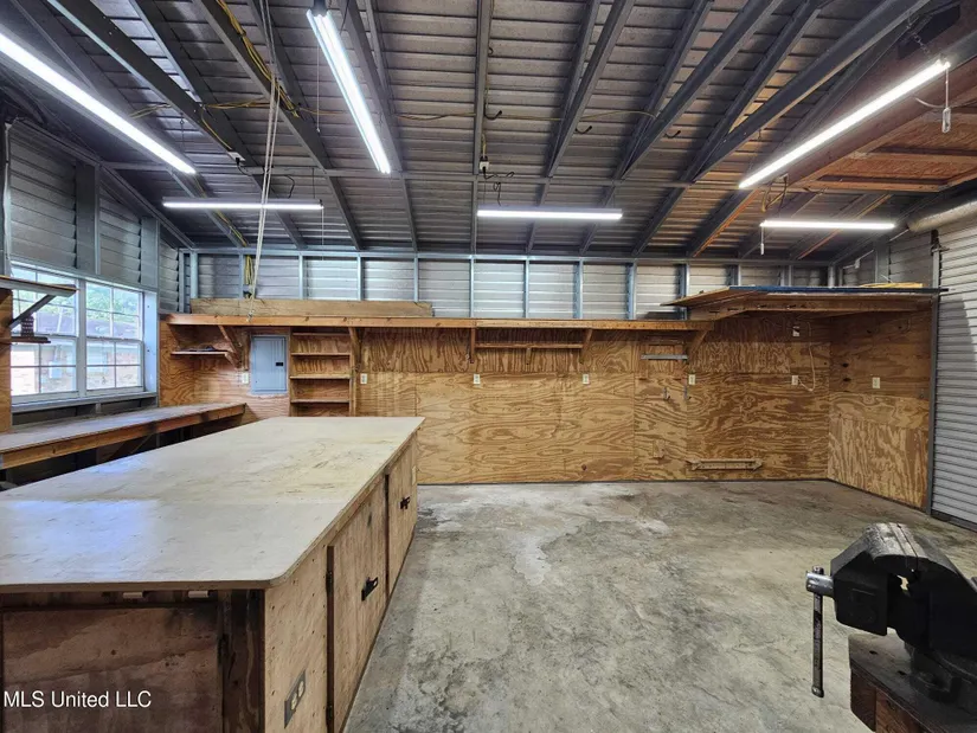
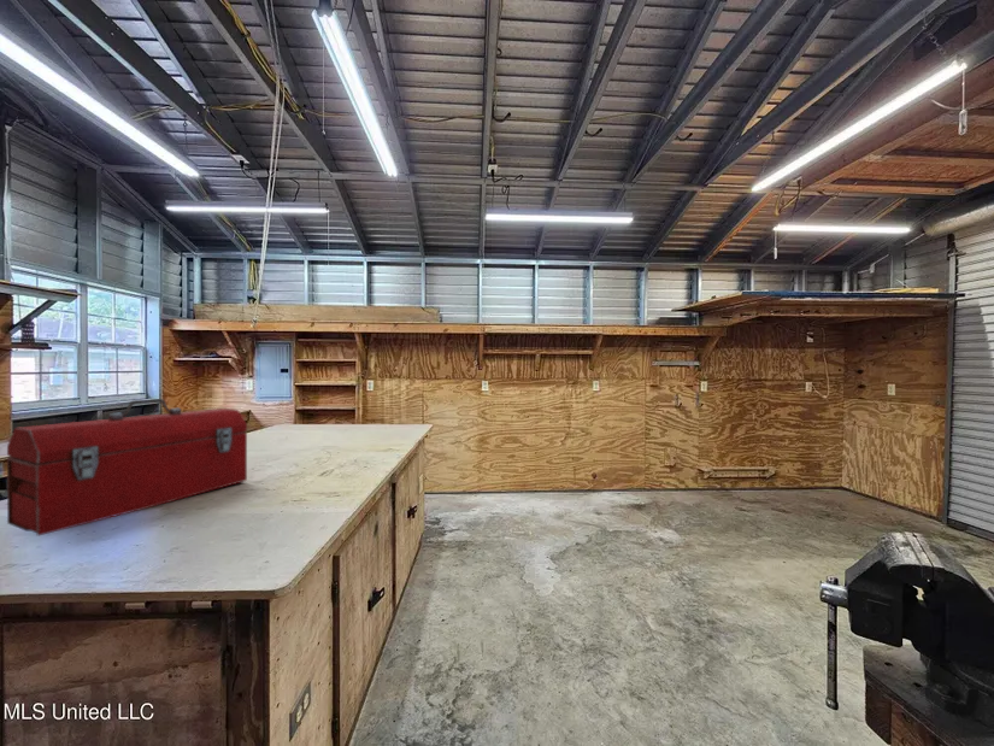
+ toolbox (148, 450)
